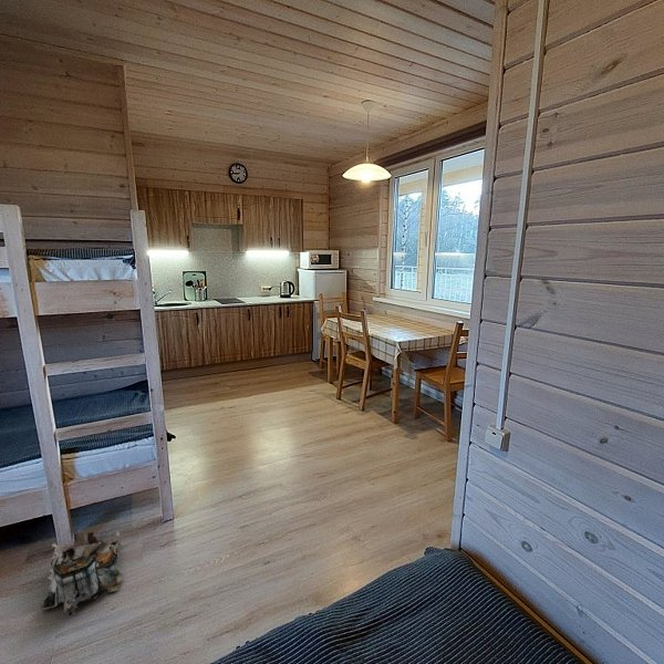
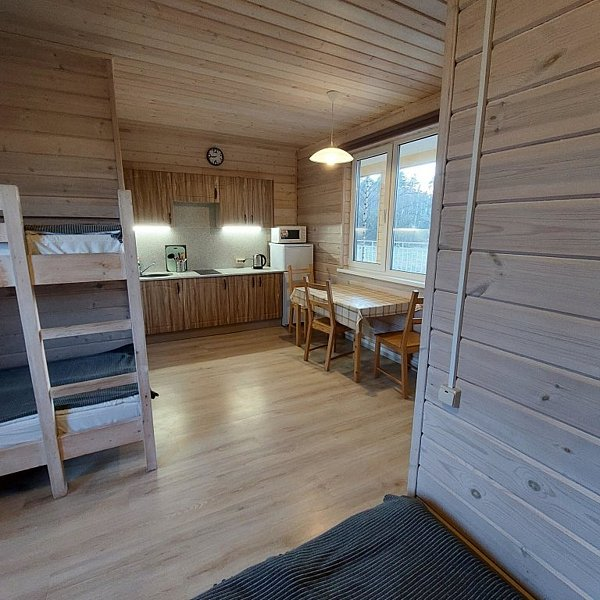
- backpack (83, 562)
